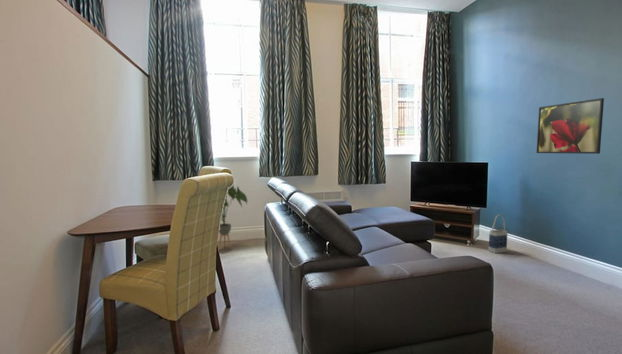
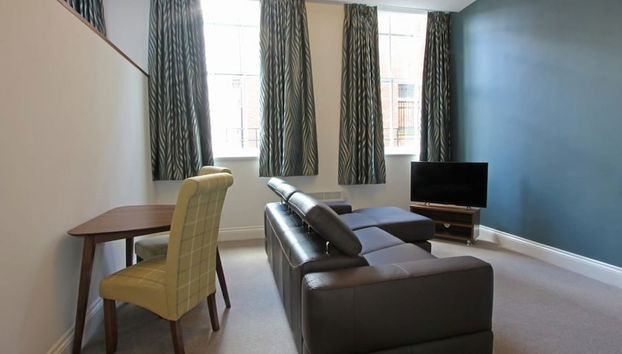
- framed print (566, 128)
- house plant (226, 216)
- bag (498, 233)
